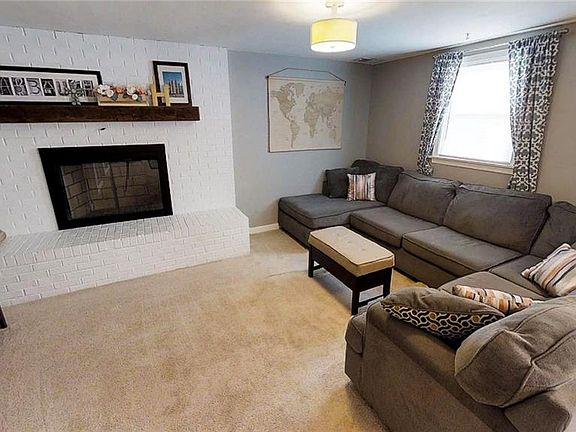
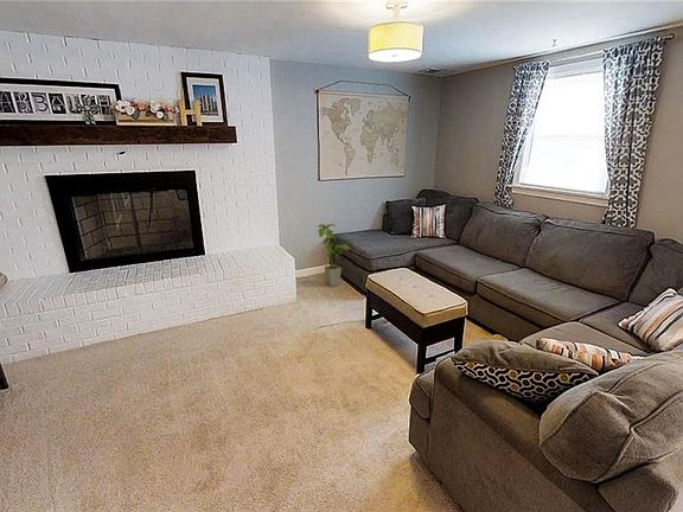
+ house plant (331, 256)
